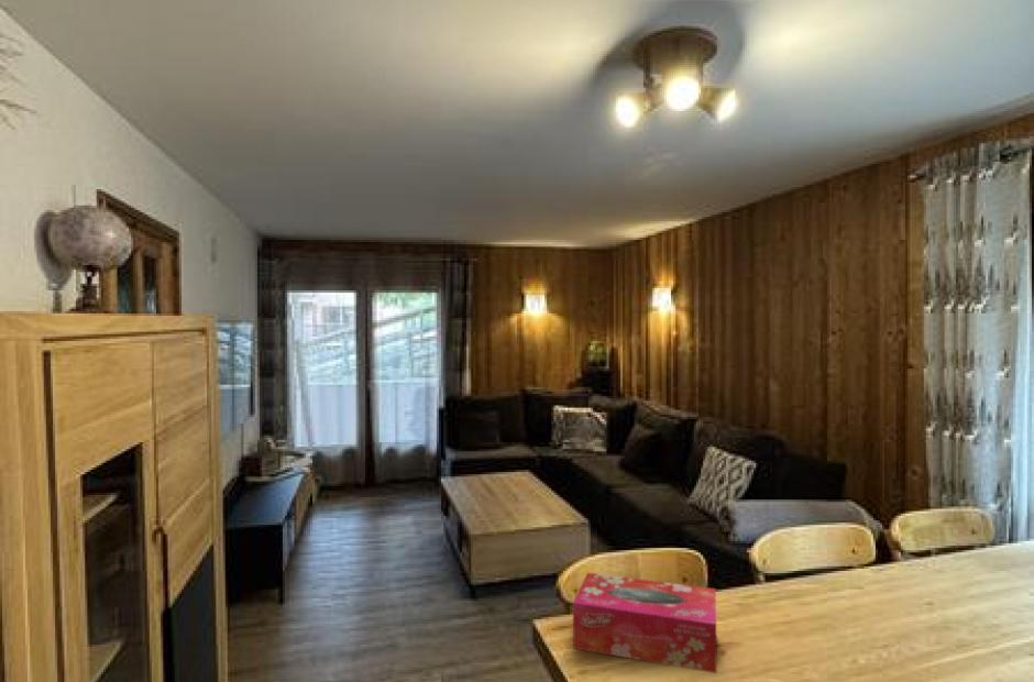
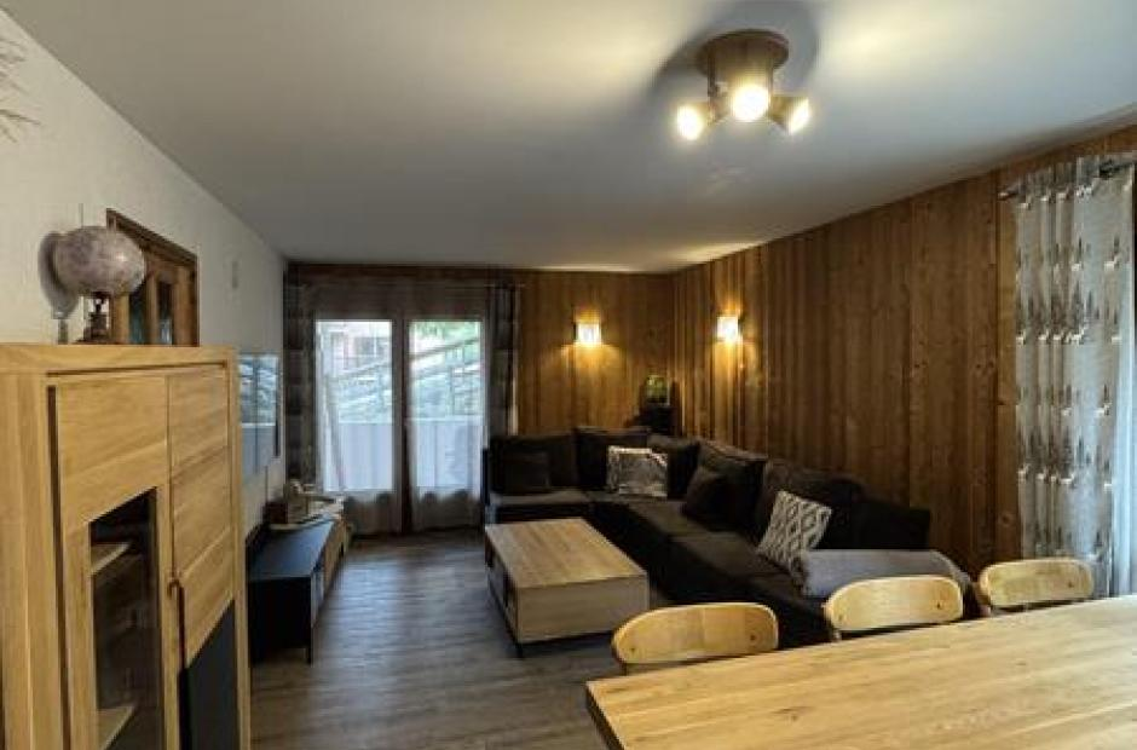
- tissue box (646, 617)
